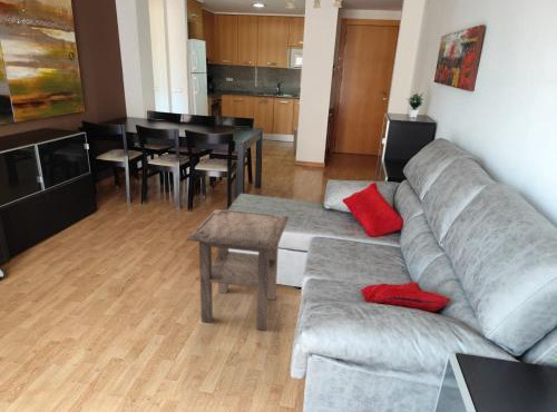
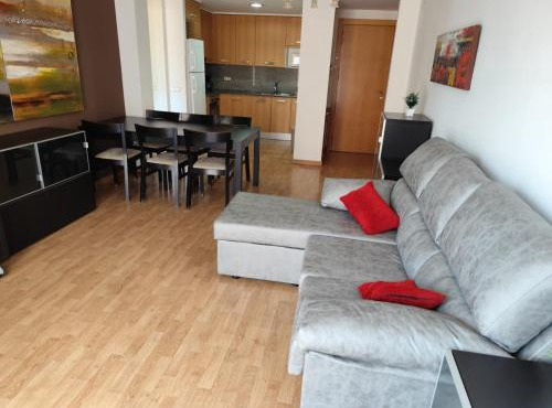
- side table (241, 267)
